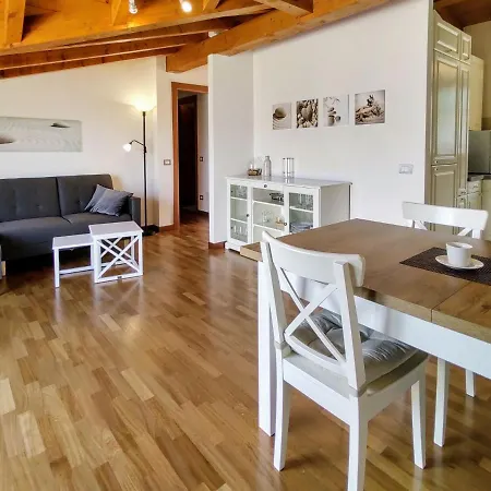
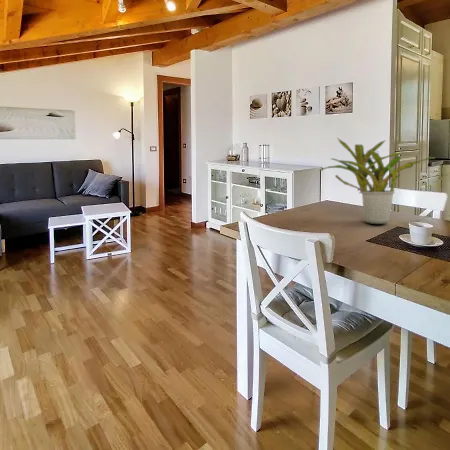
+ potted plant (369, 178)
